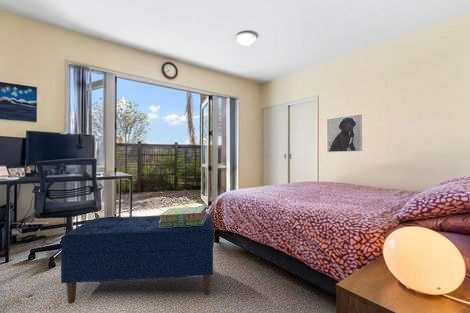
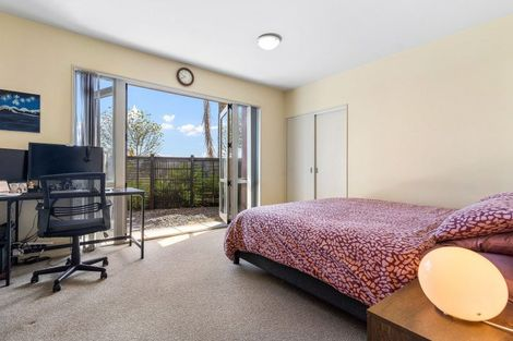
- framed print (343, 134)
- stack of books (184, 216)
- bench (148, 252)
